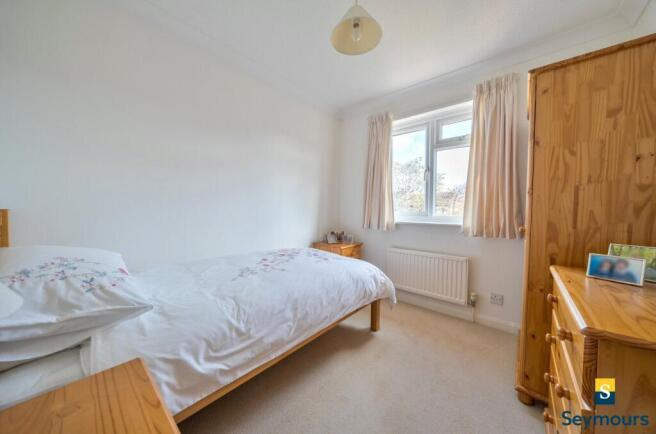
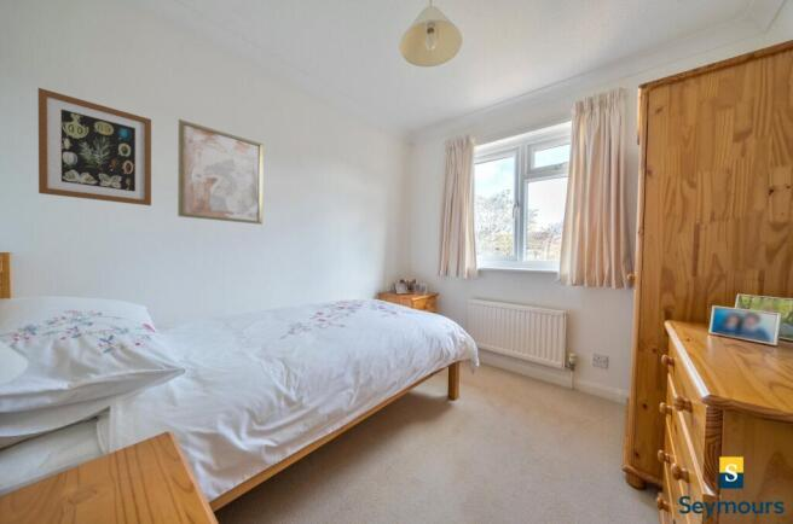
+ wall art (224, 176)
+ wall art (100, 152)
